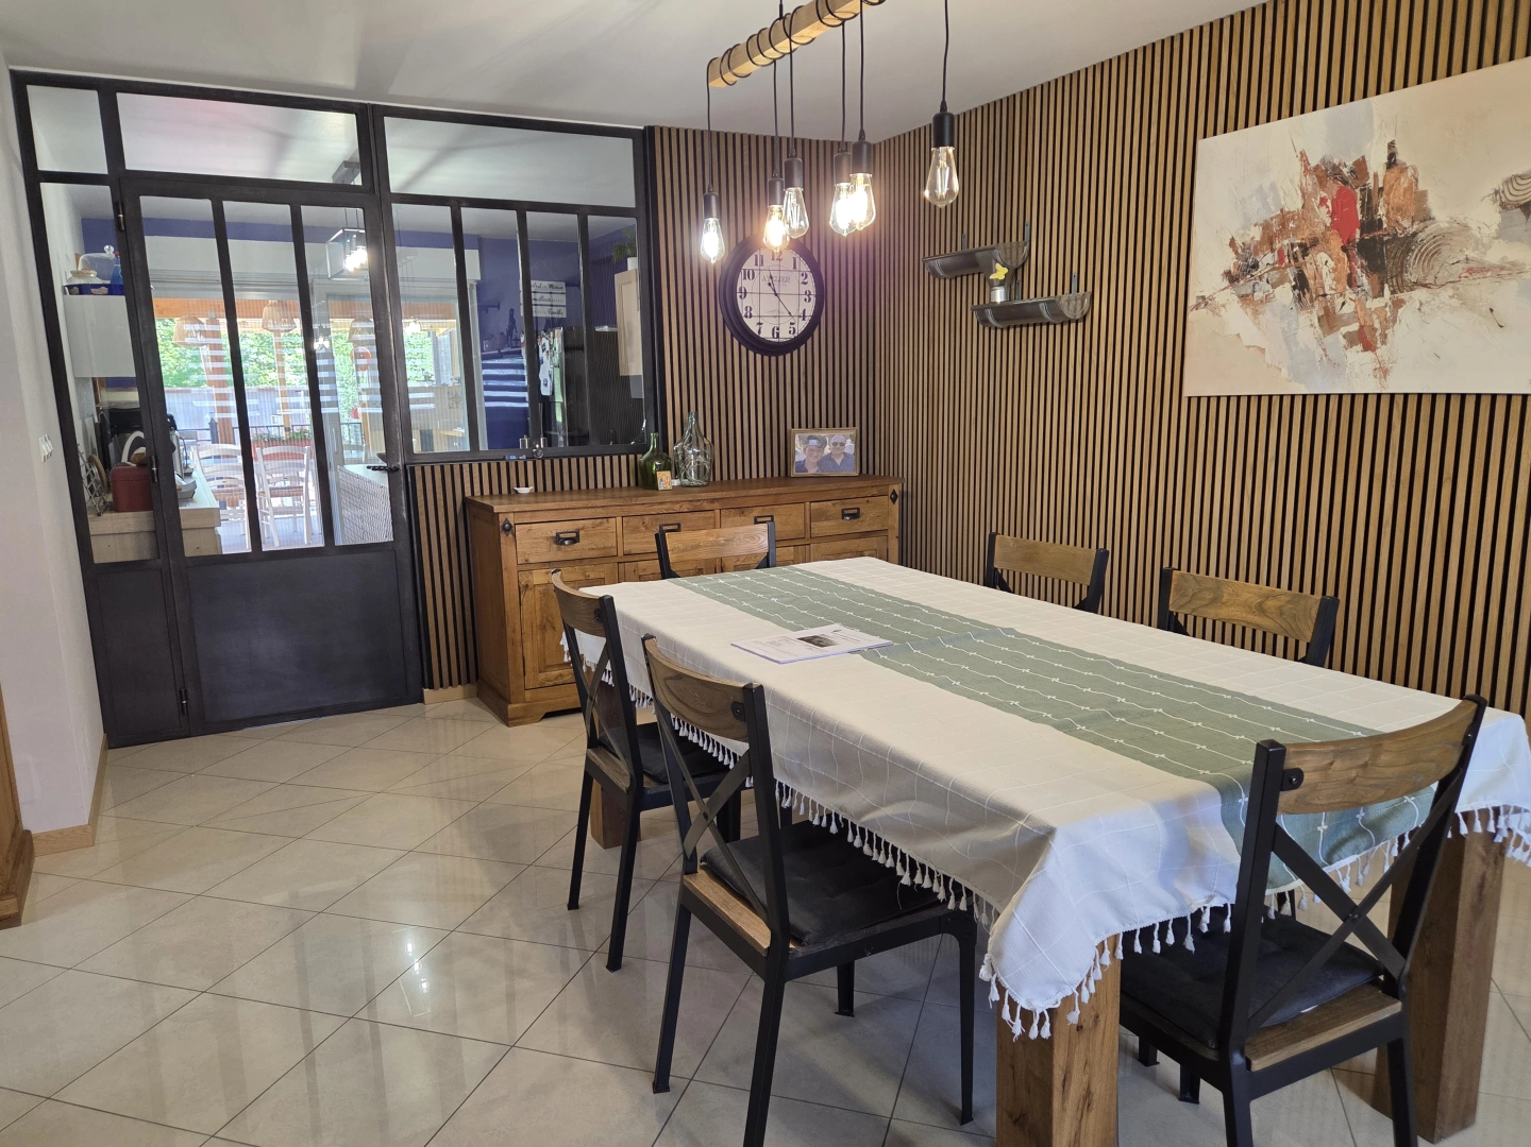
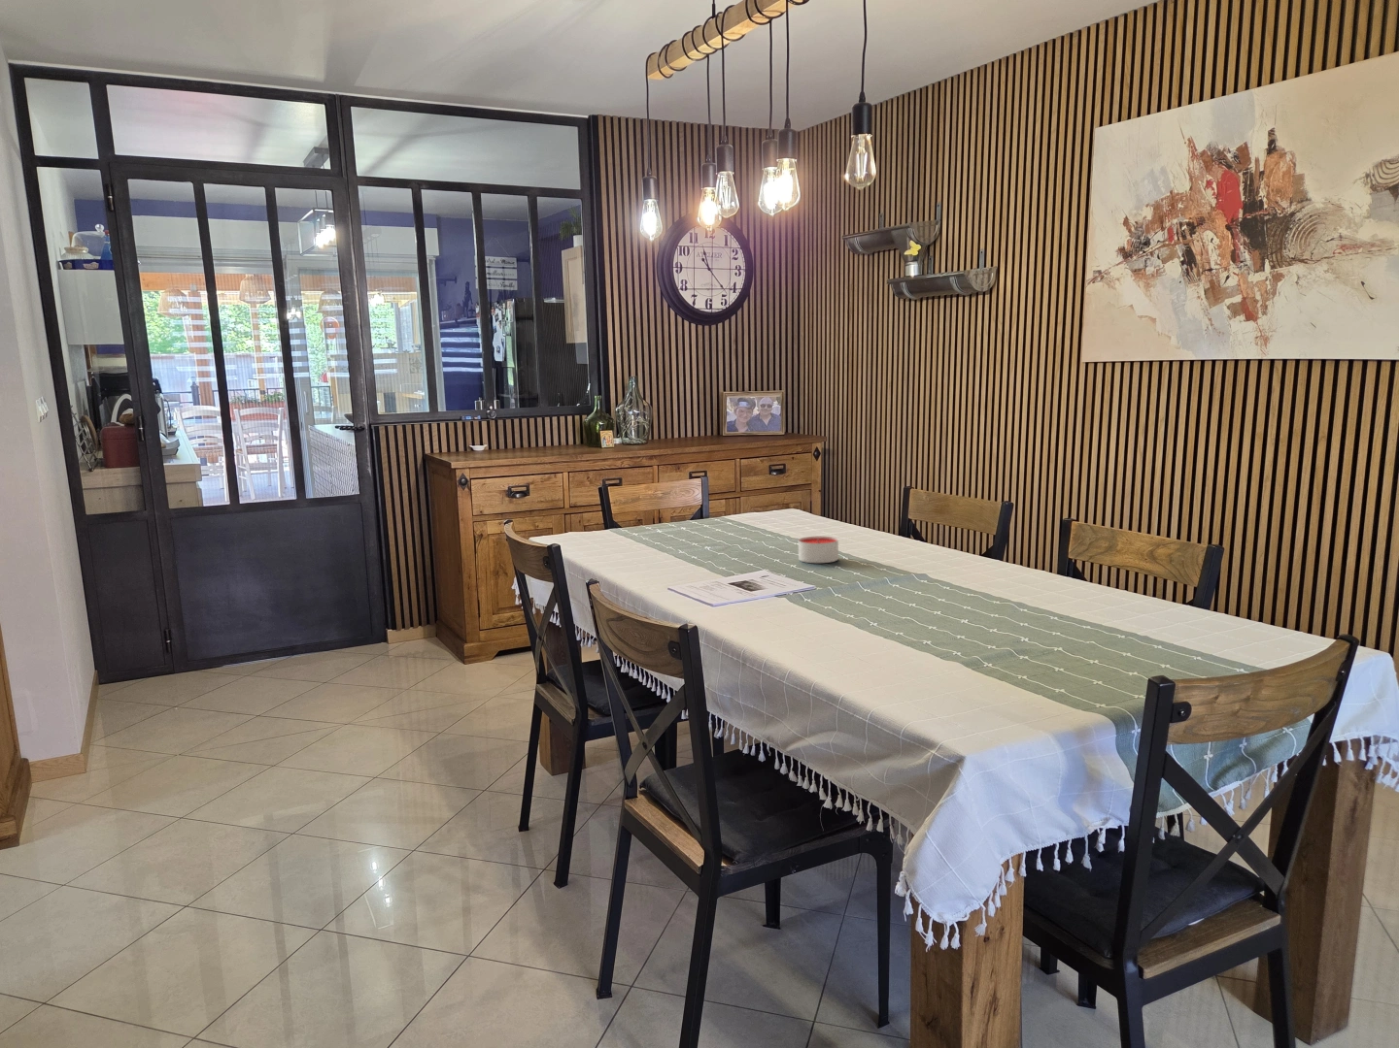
+ candle (818, 548)
